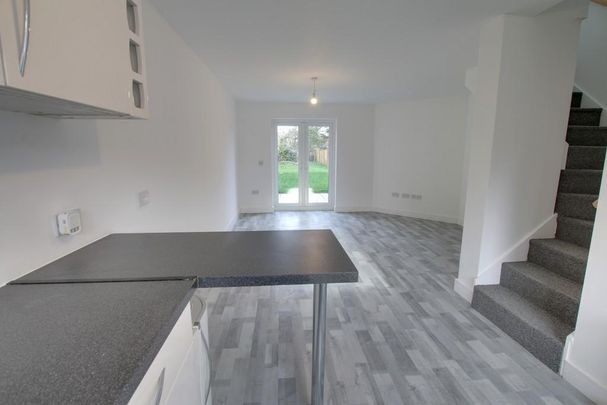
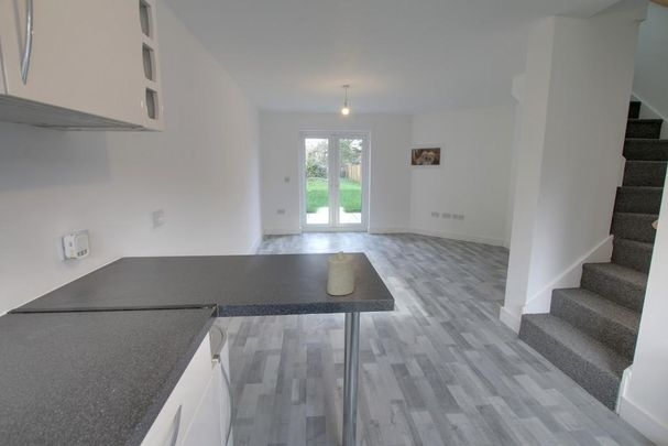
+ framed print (425, 156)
+ candle (340, 271)
